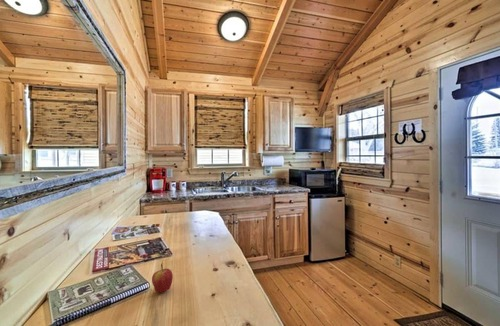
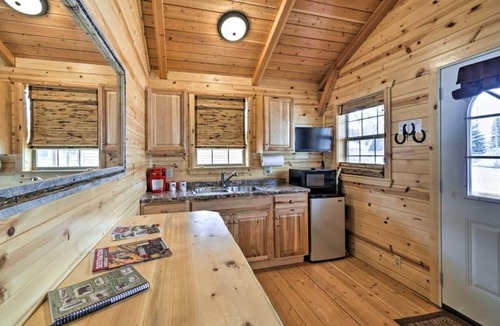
- fruit (162, 276)
